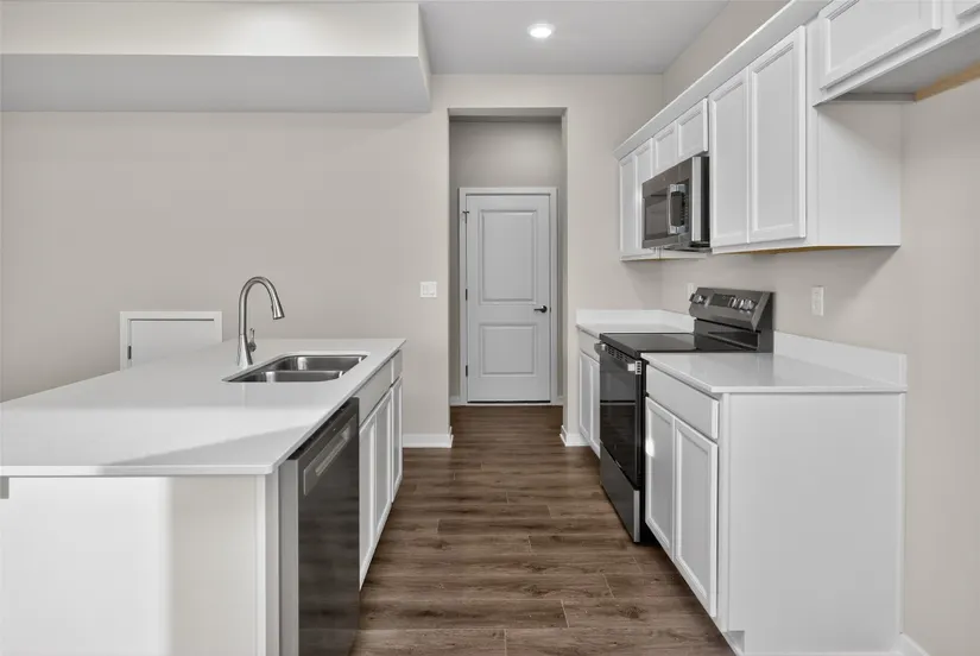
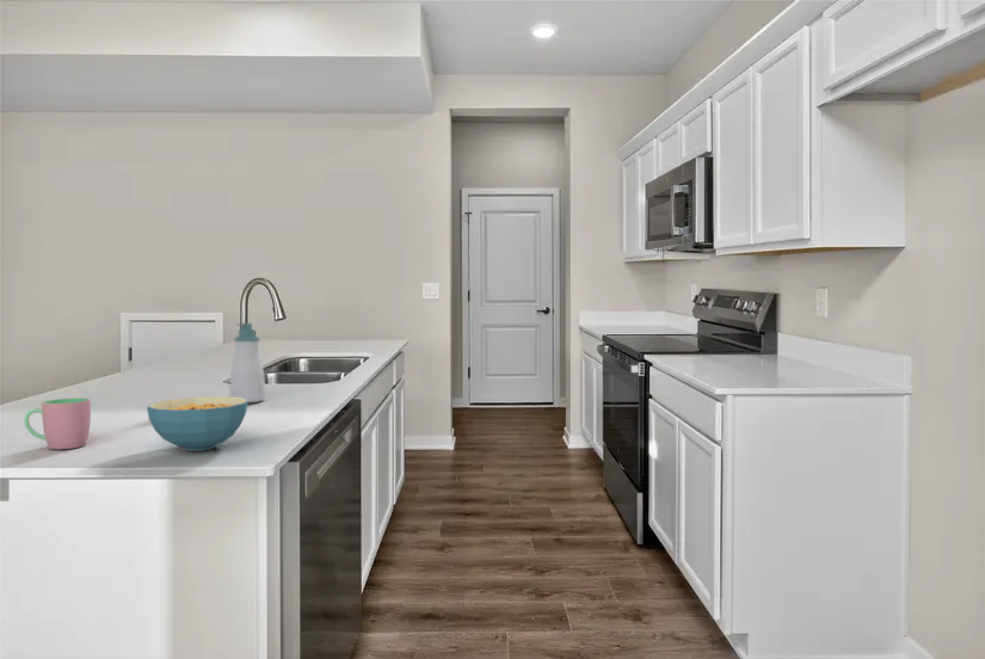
+ cup (57, 424)
+ soap bottle (247, 362)
+ cereal bowl (199, 425)
